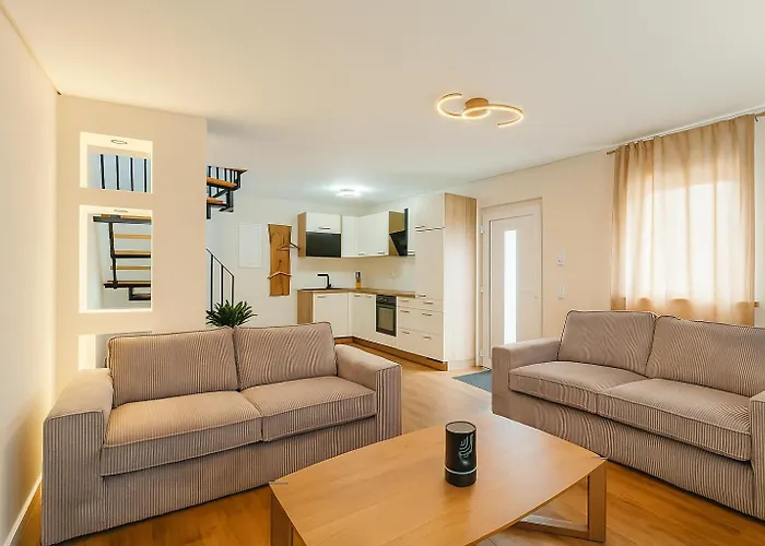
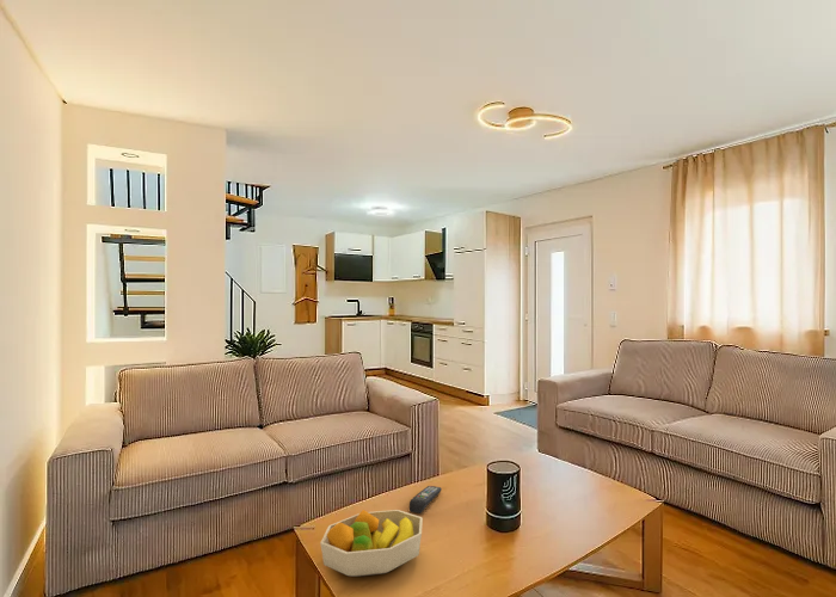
+ fruit bowl (374, 537)
+ remote control (425, 497)
